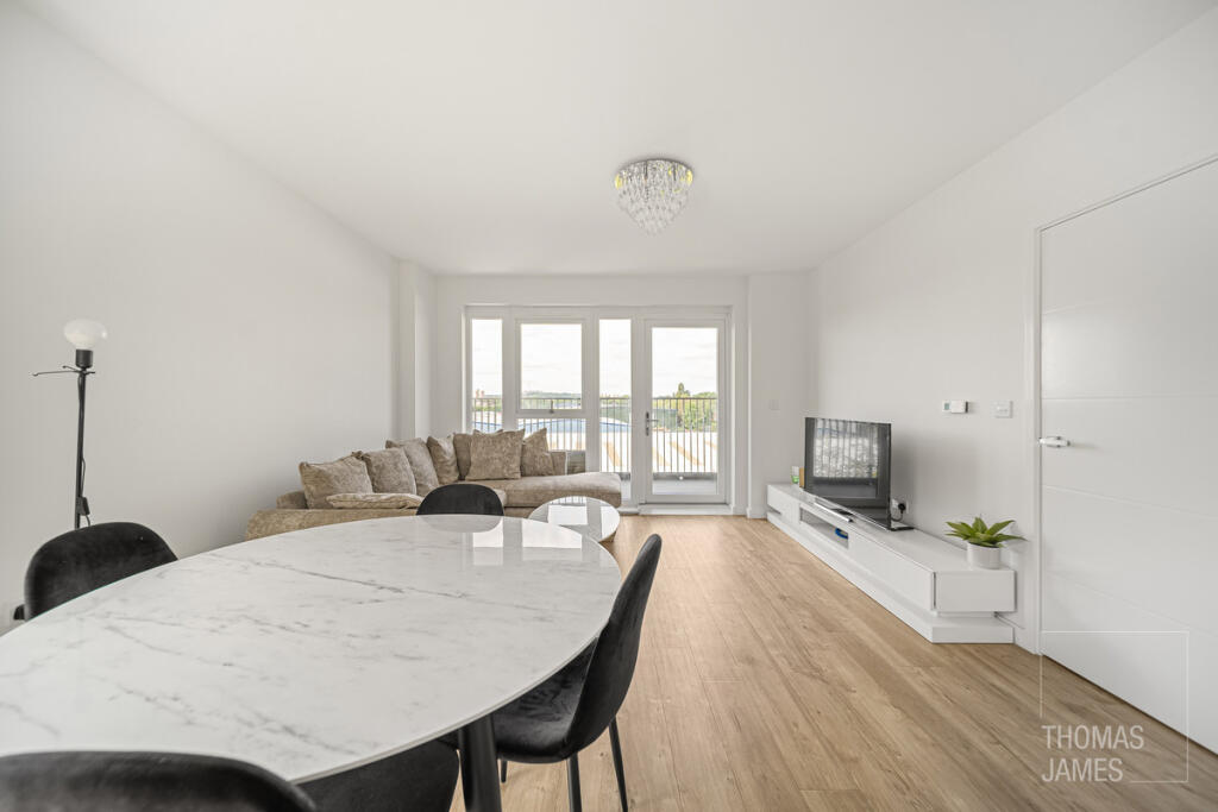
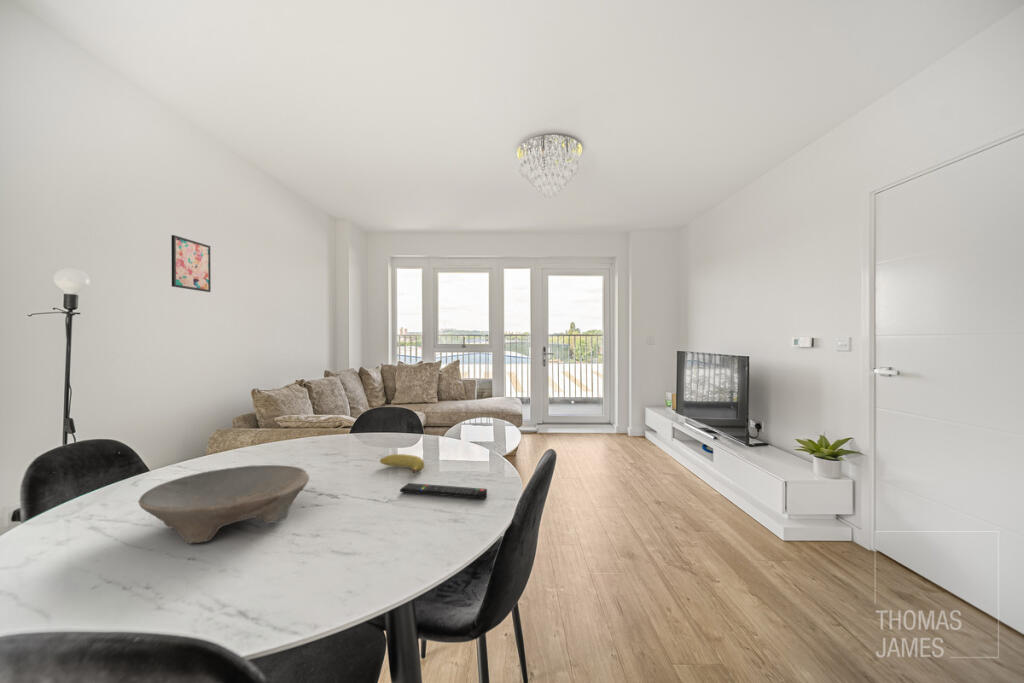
+ wall art (192, 265)
+ bowl (231, 500)
+ remote control (444, 491)
+ banana (401, 463)
